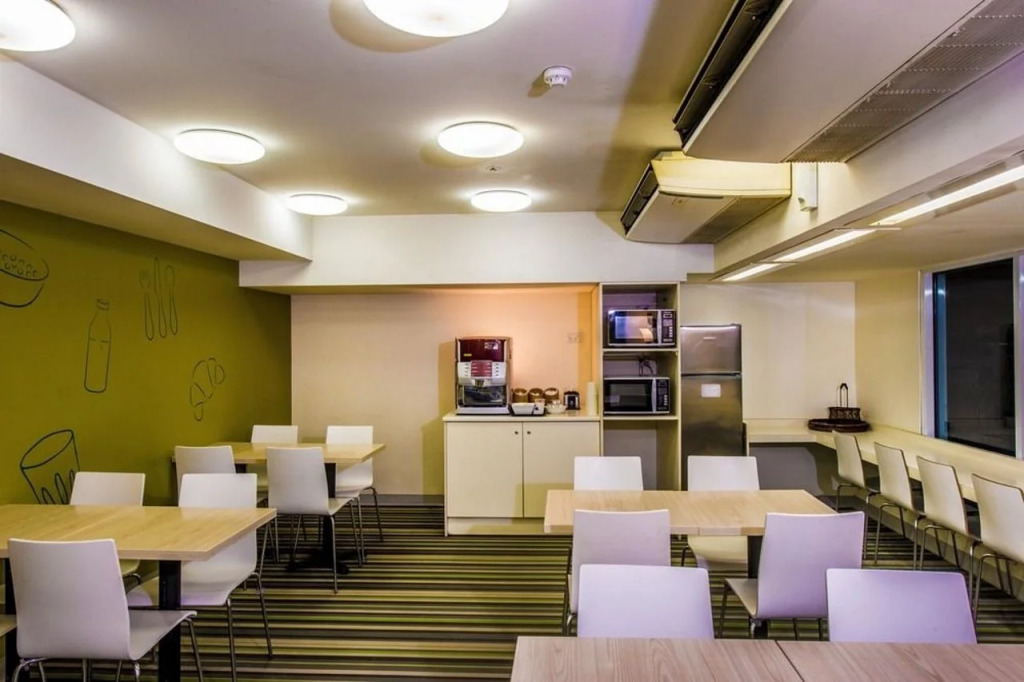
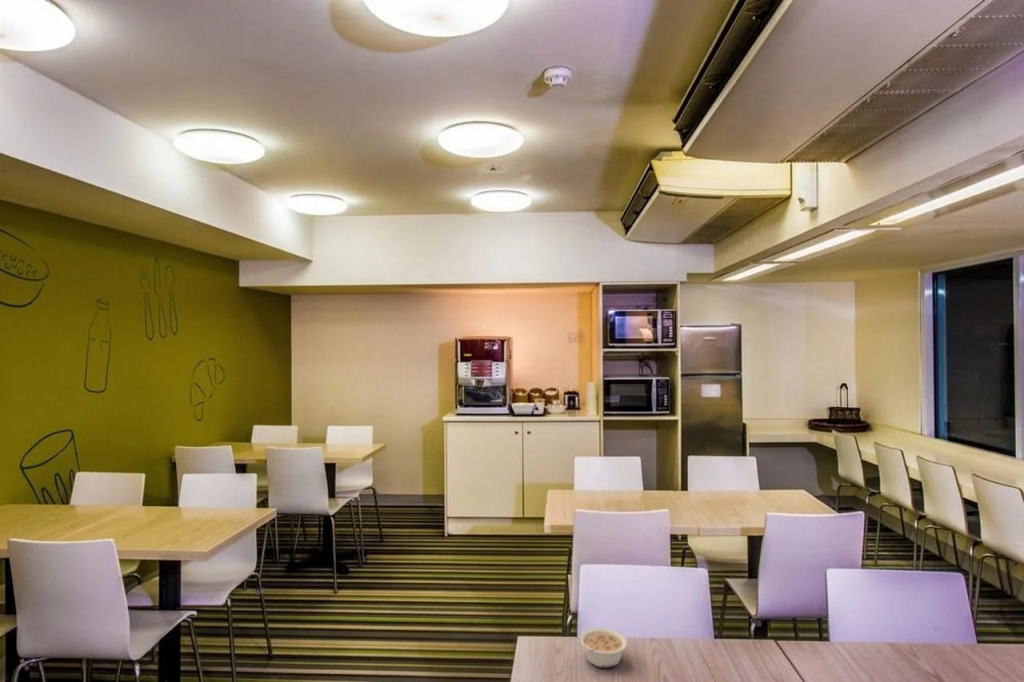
+ legume (603, 648)
